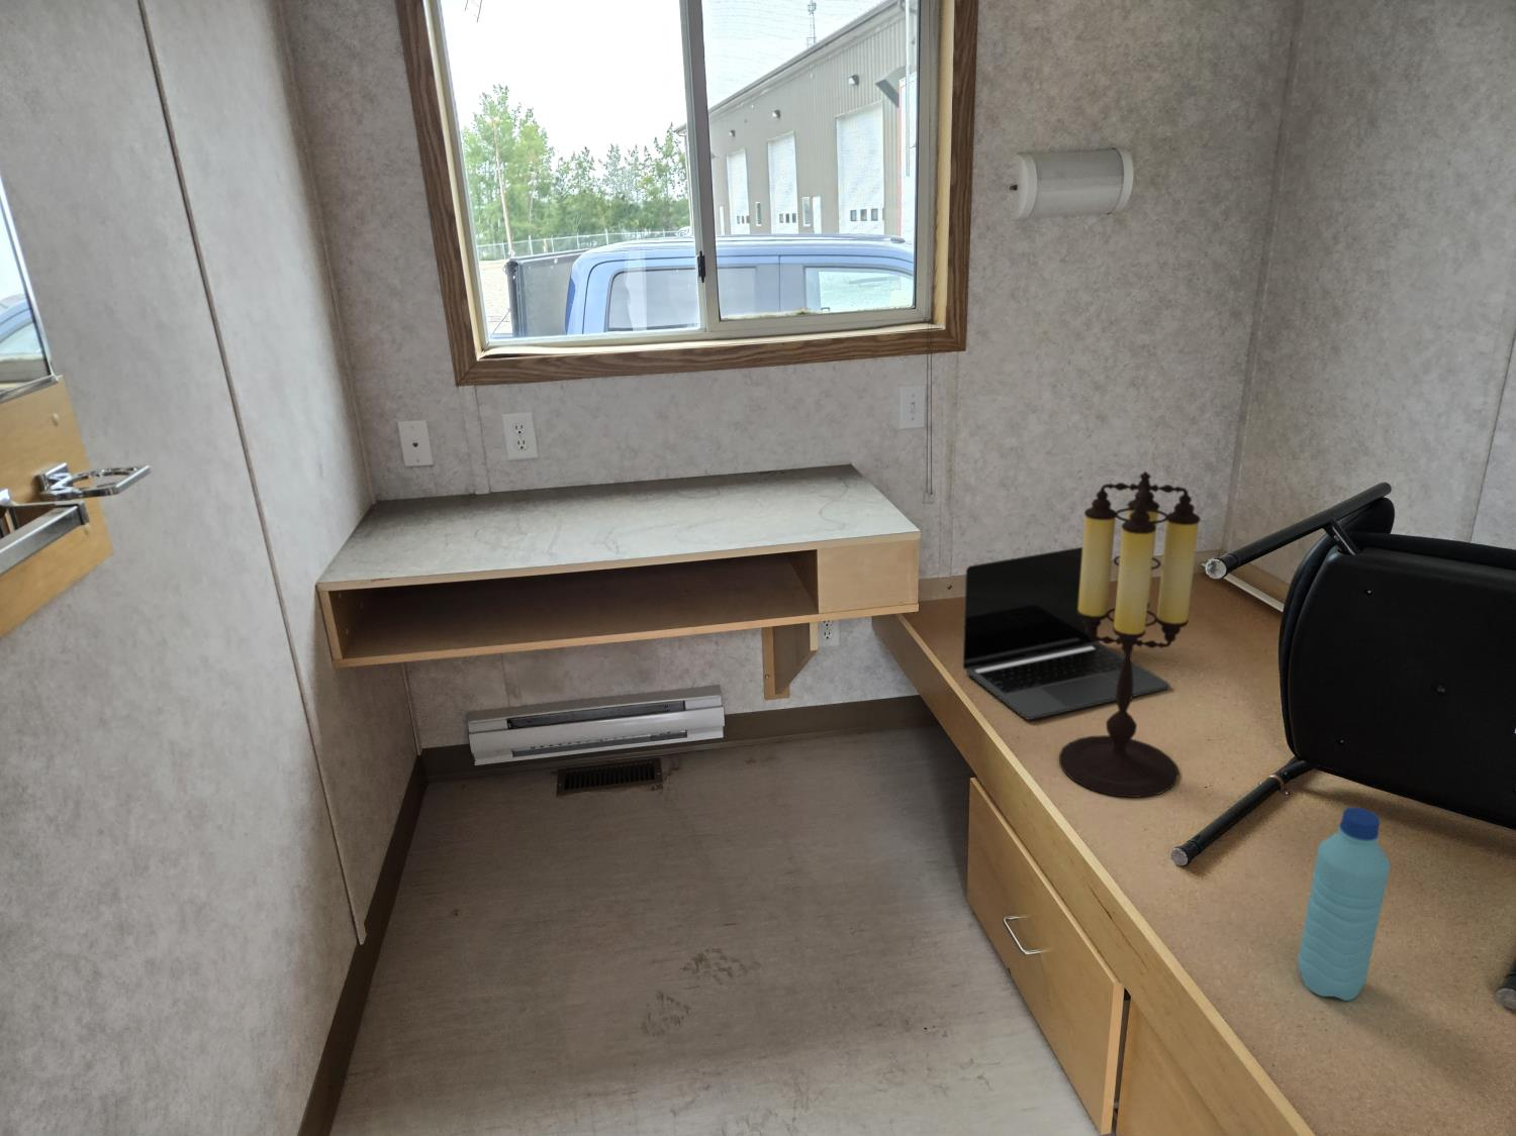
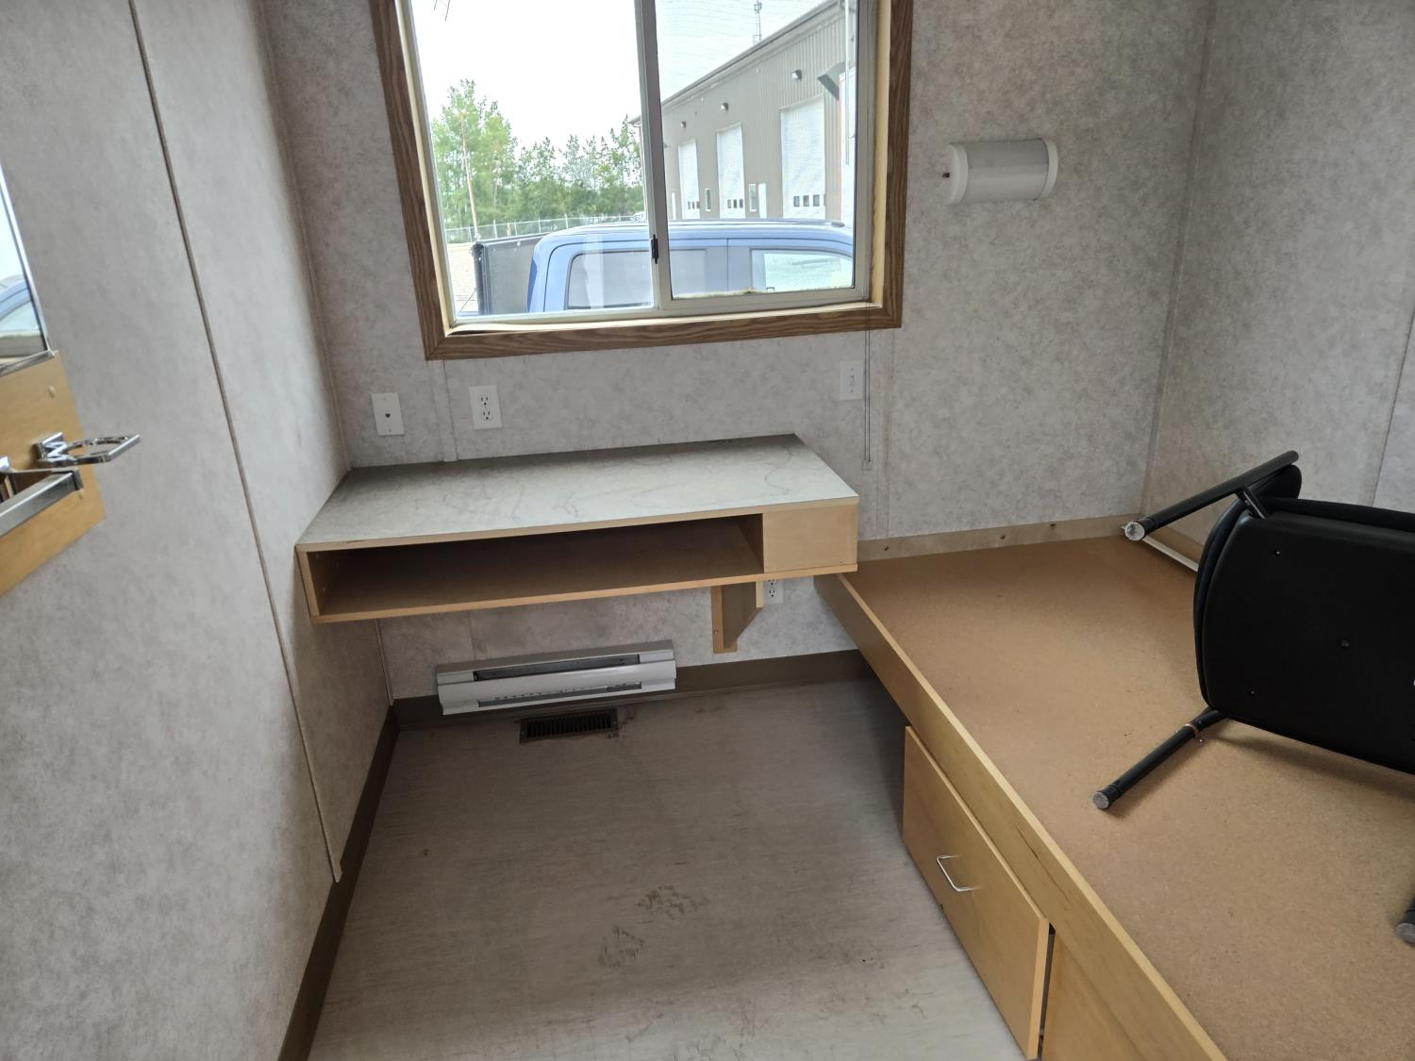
- water bottle (1344, 902)
- laptop (1067, 628)
- table lamp (1130, 626)
